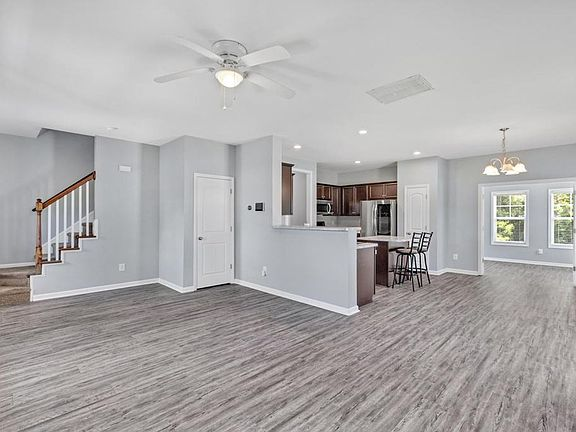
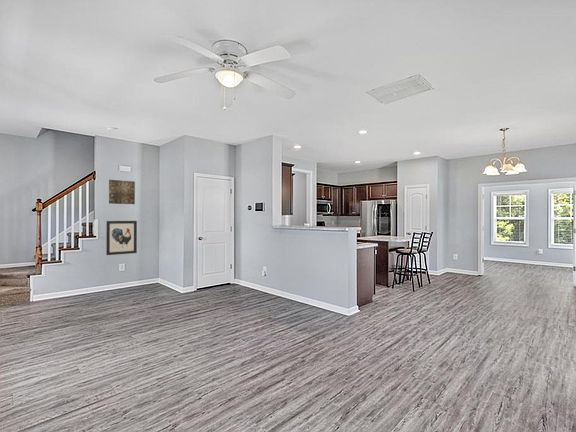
+ wall art (122, 237)
+ wall art (122, 192)
